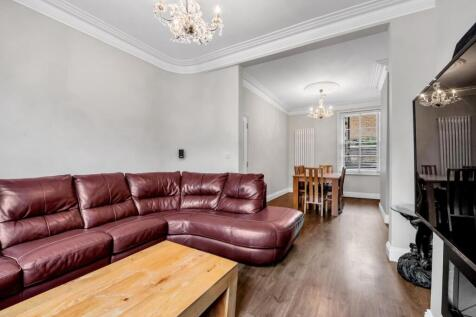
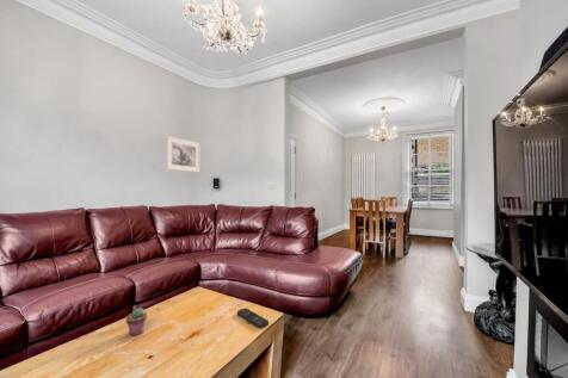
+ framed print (184, 155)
+ remote control (252, 317)
+ potted succulent (136, 320)
